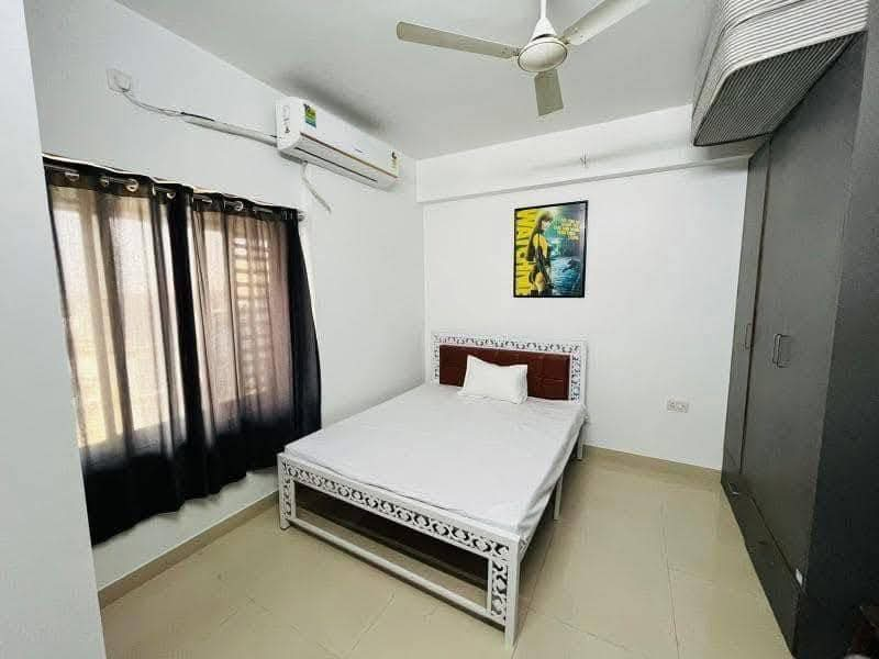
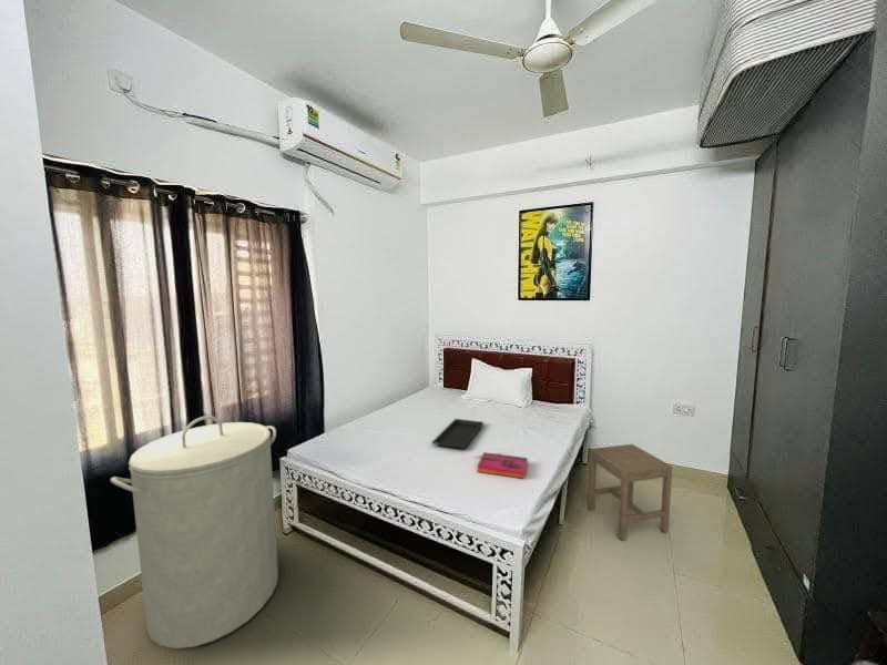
+ stool (626, 488)
+ serving tray (459, 433)
+ hardback book (502, 464)
+ laundry hamper (211, 509)
